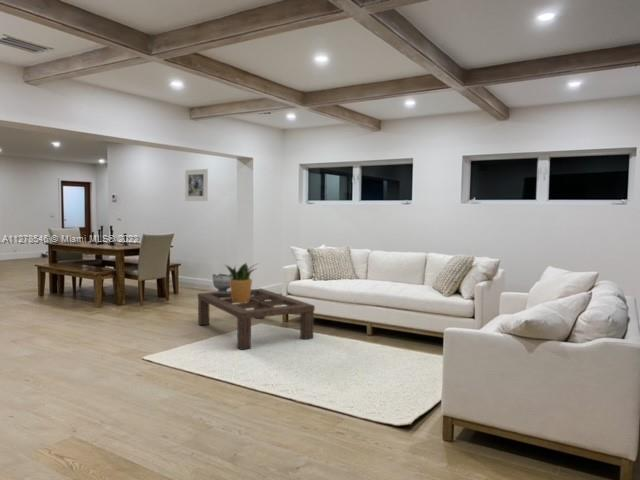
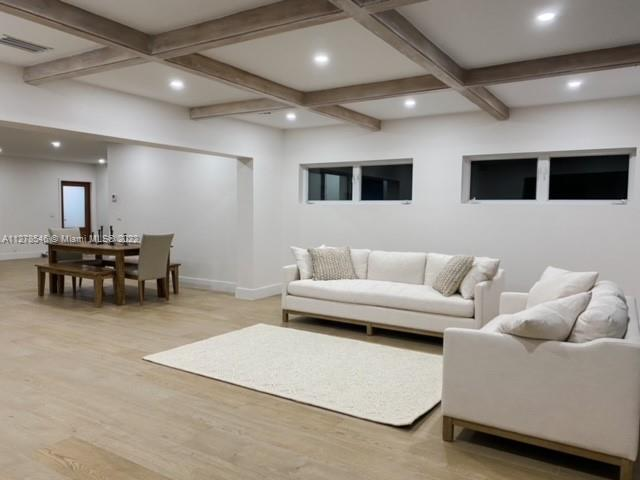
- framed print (196, 185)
- potted plant (240, 281)
- ceramic vessel (222, 283)
- coffee table (252, 315)
